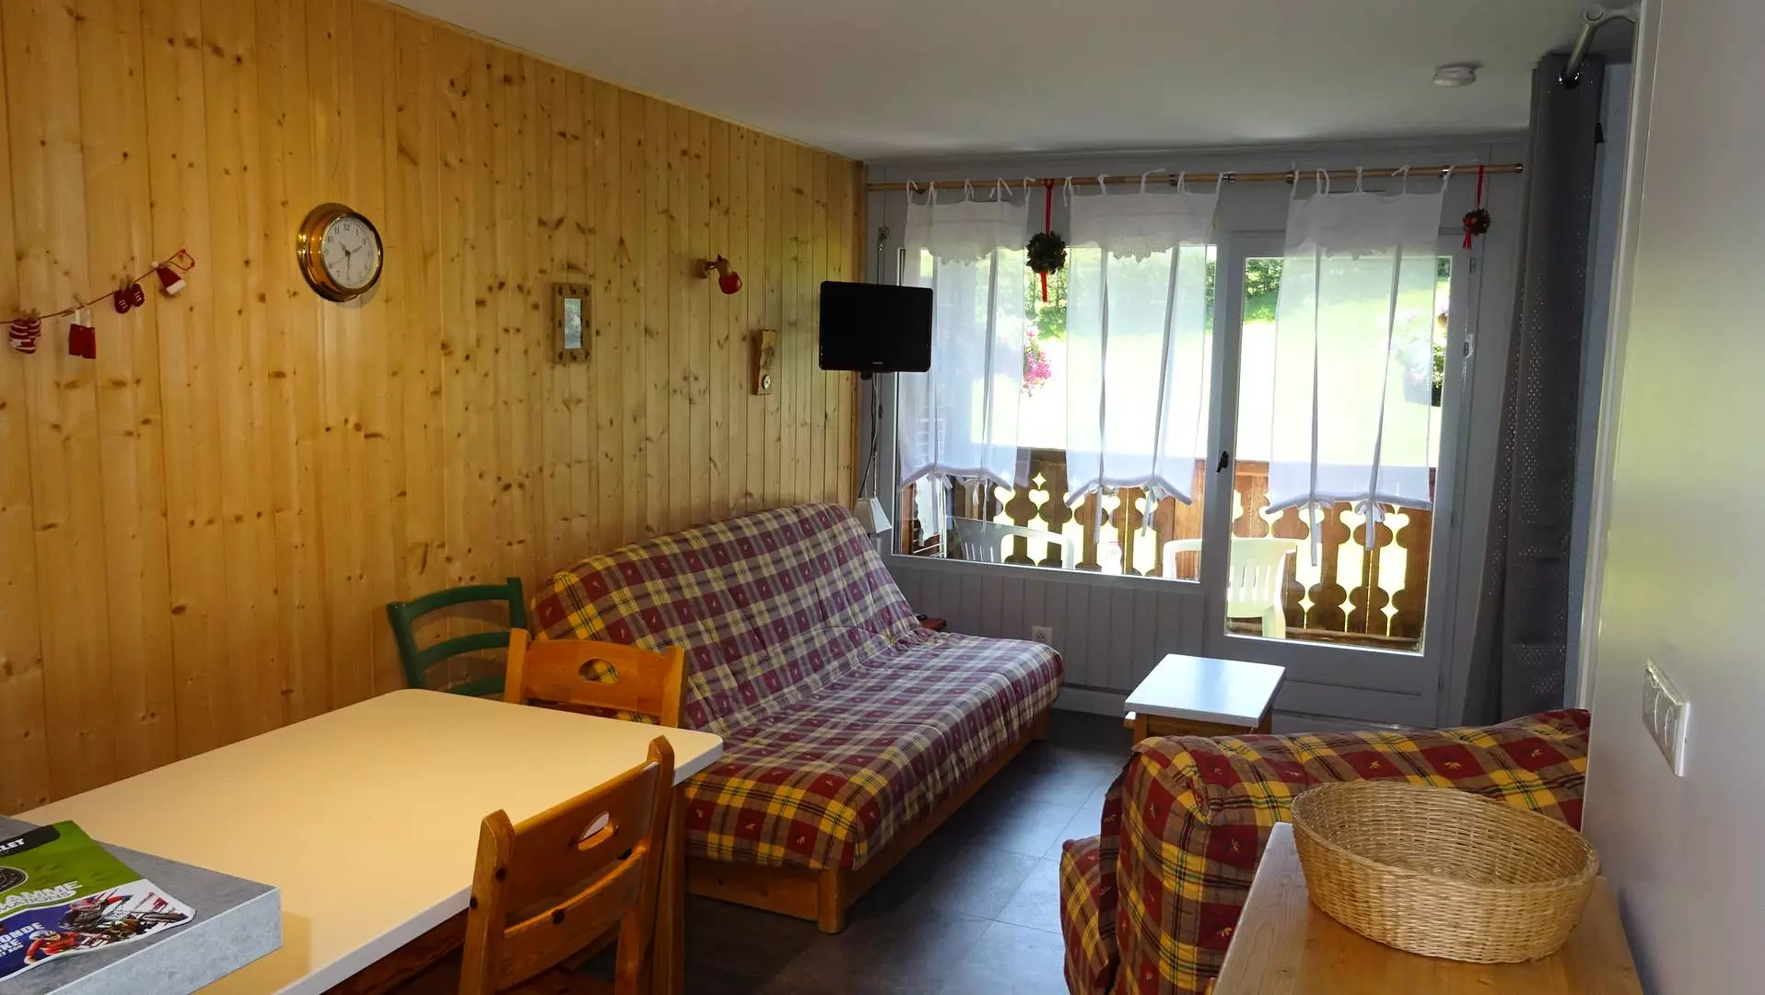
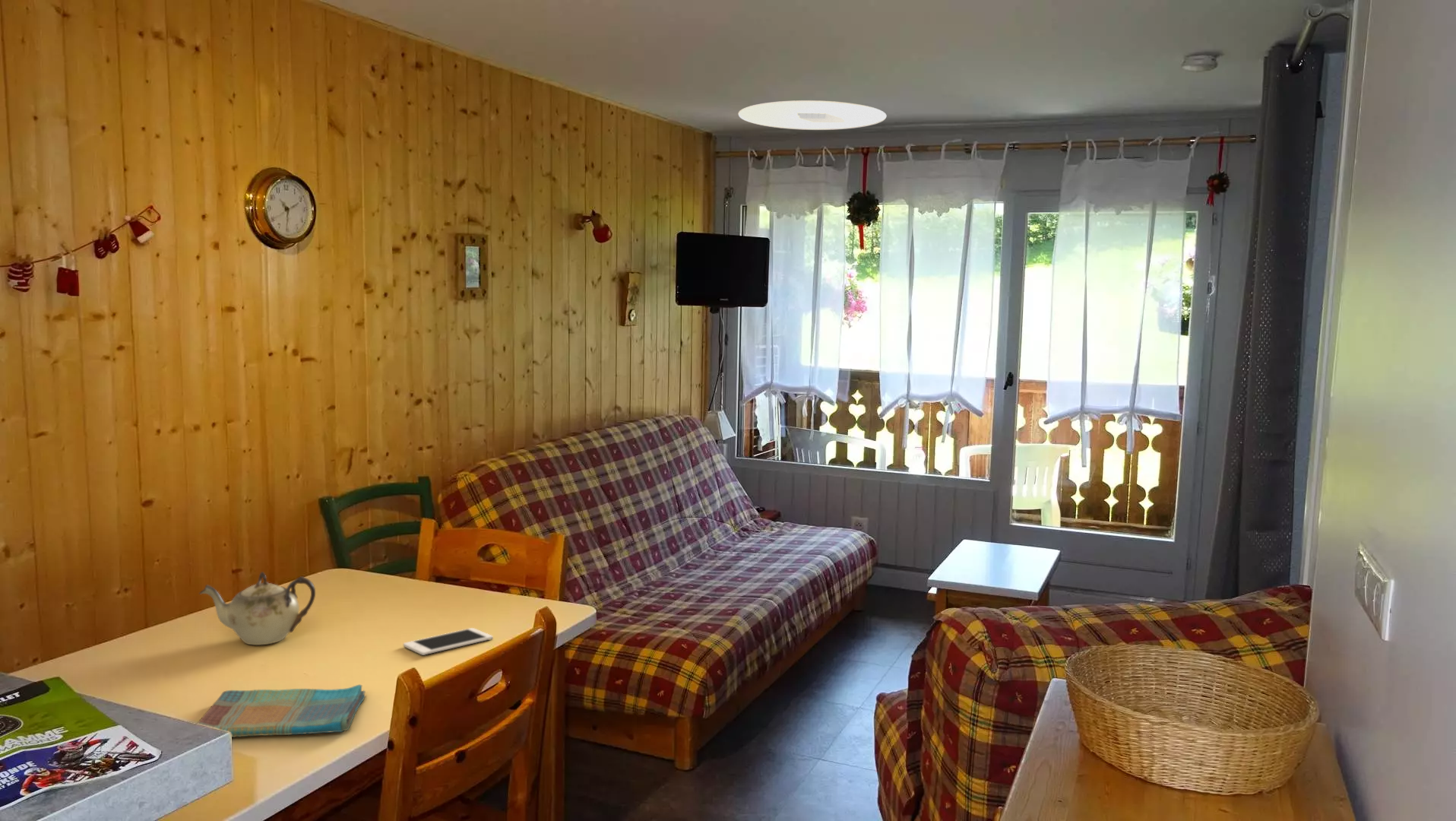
+ ceiling light (812, 109)
+ teapot (258, 606)
+ dish towel (283, 710)
+ cell phone (448, 641)
